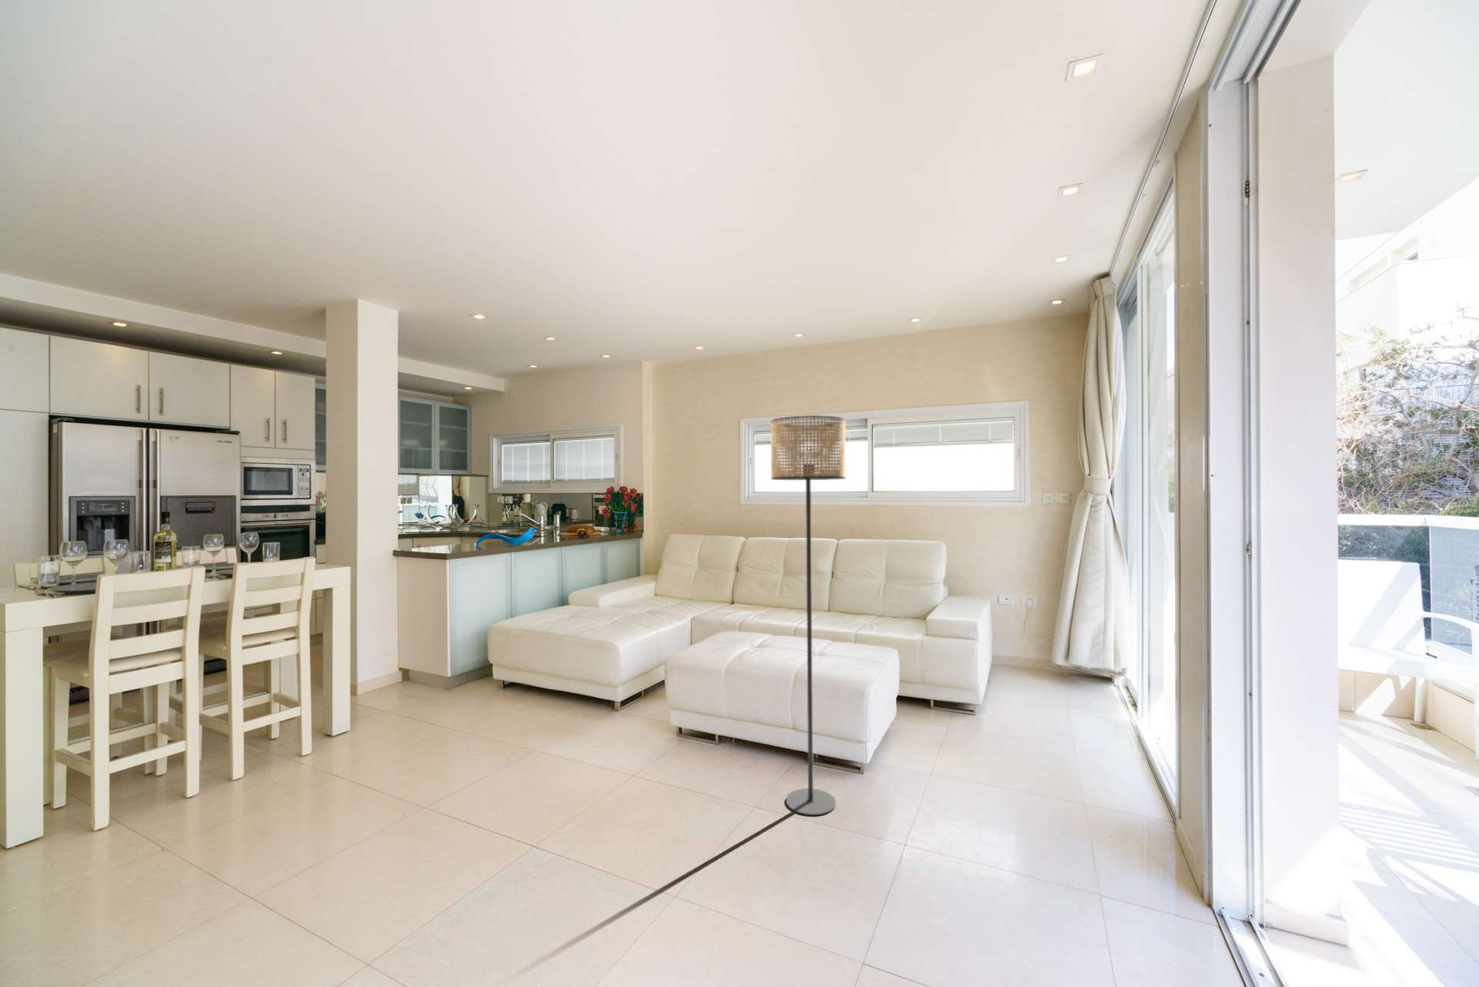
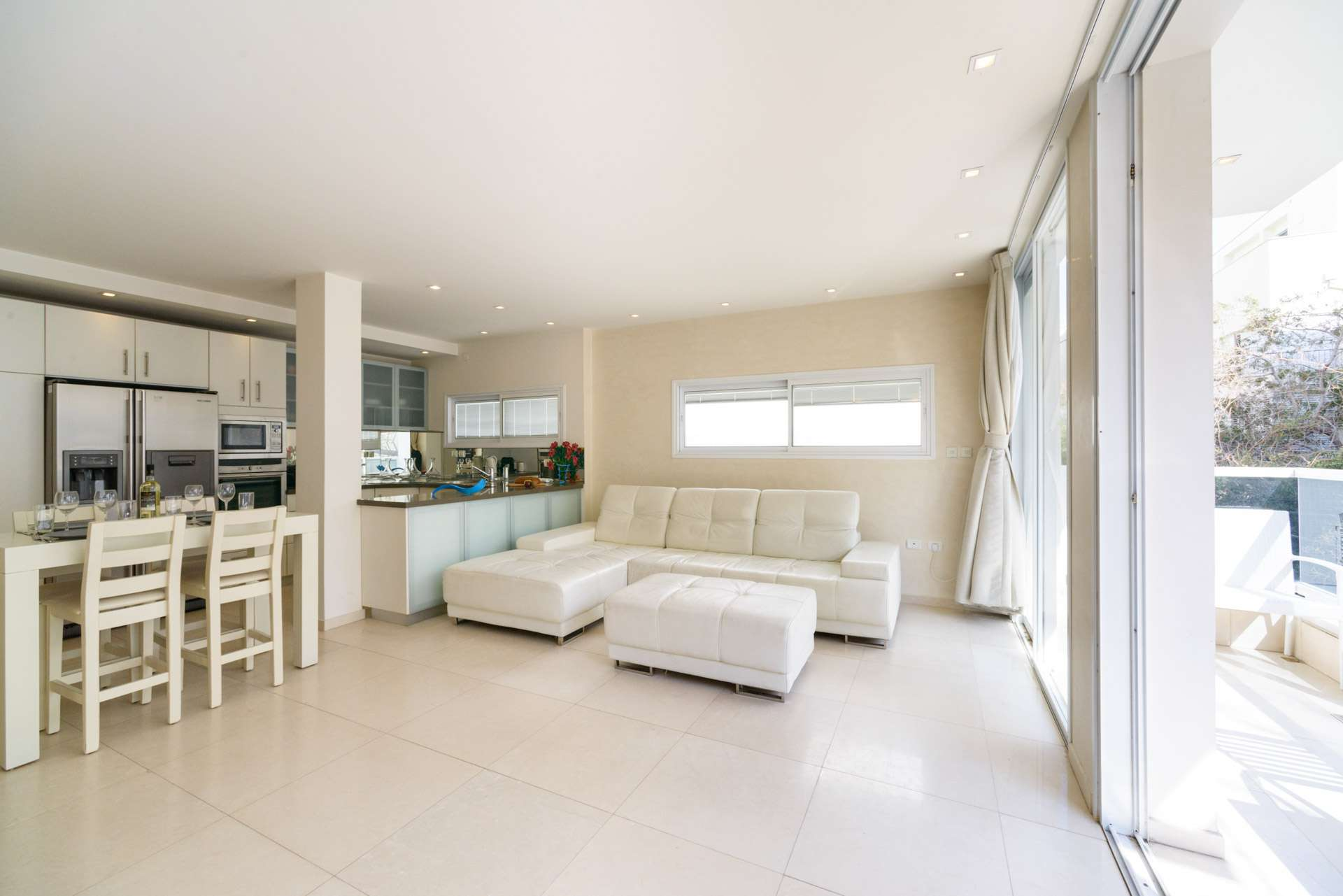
- floor lamp (808, 611)
